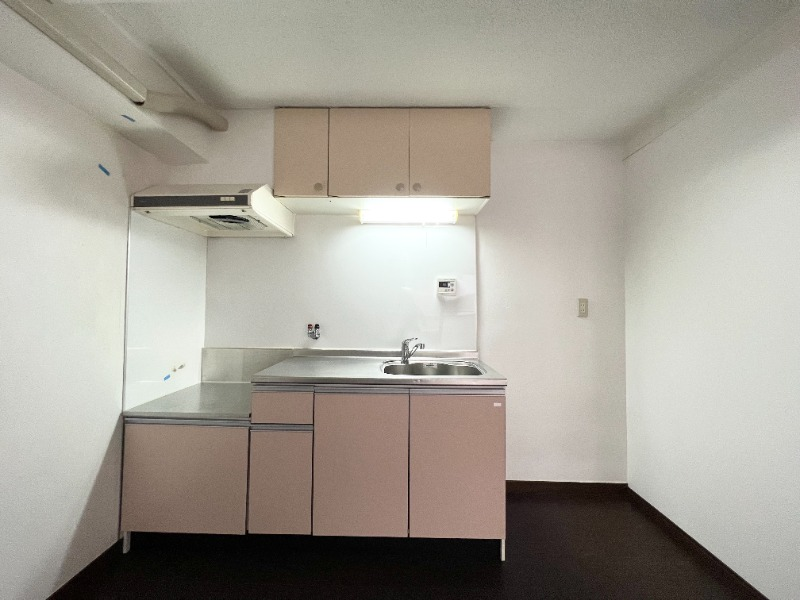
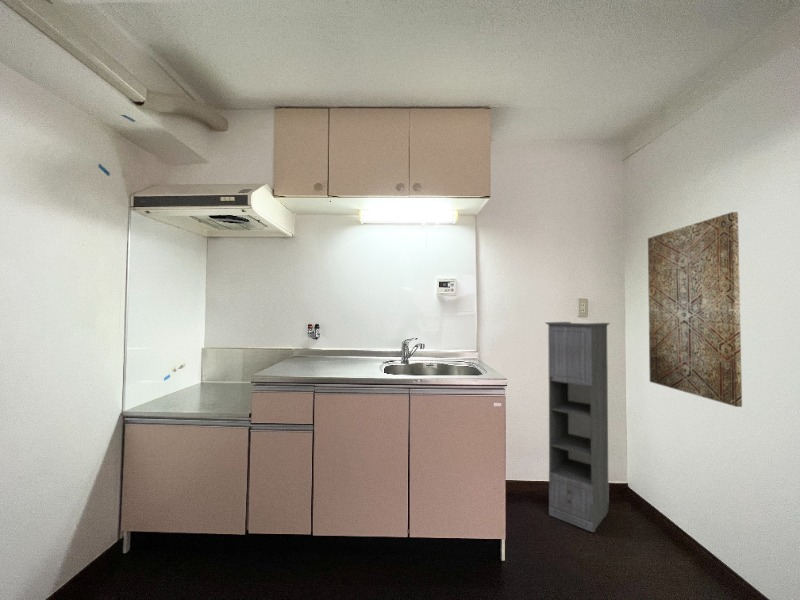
+ wall art (687, 309)
+ storage cabinet (578, 417)
